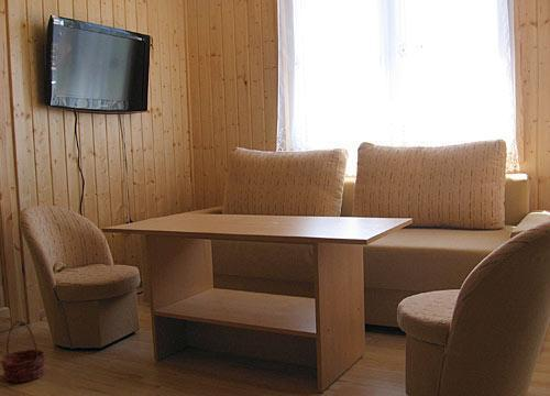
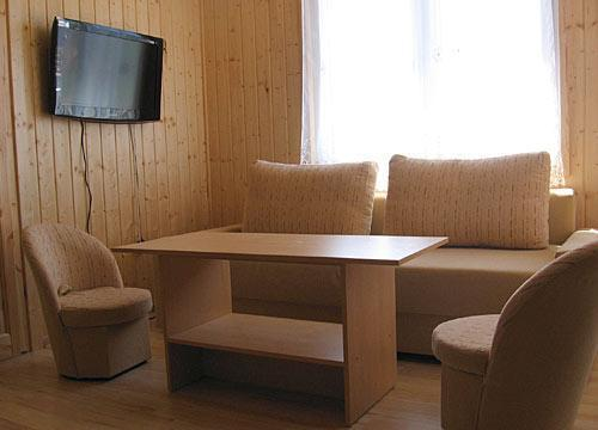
- basket (22, 351)
